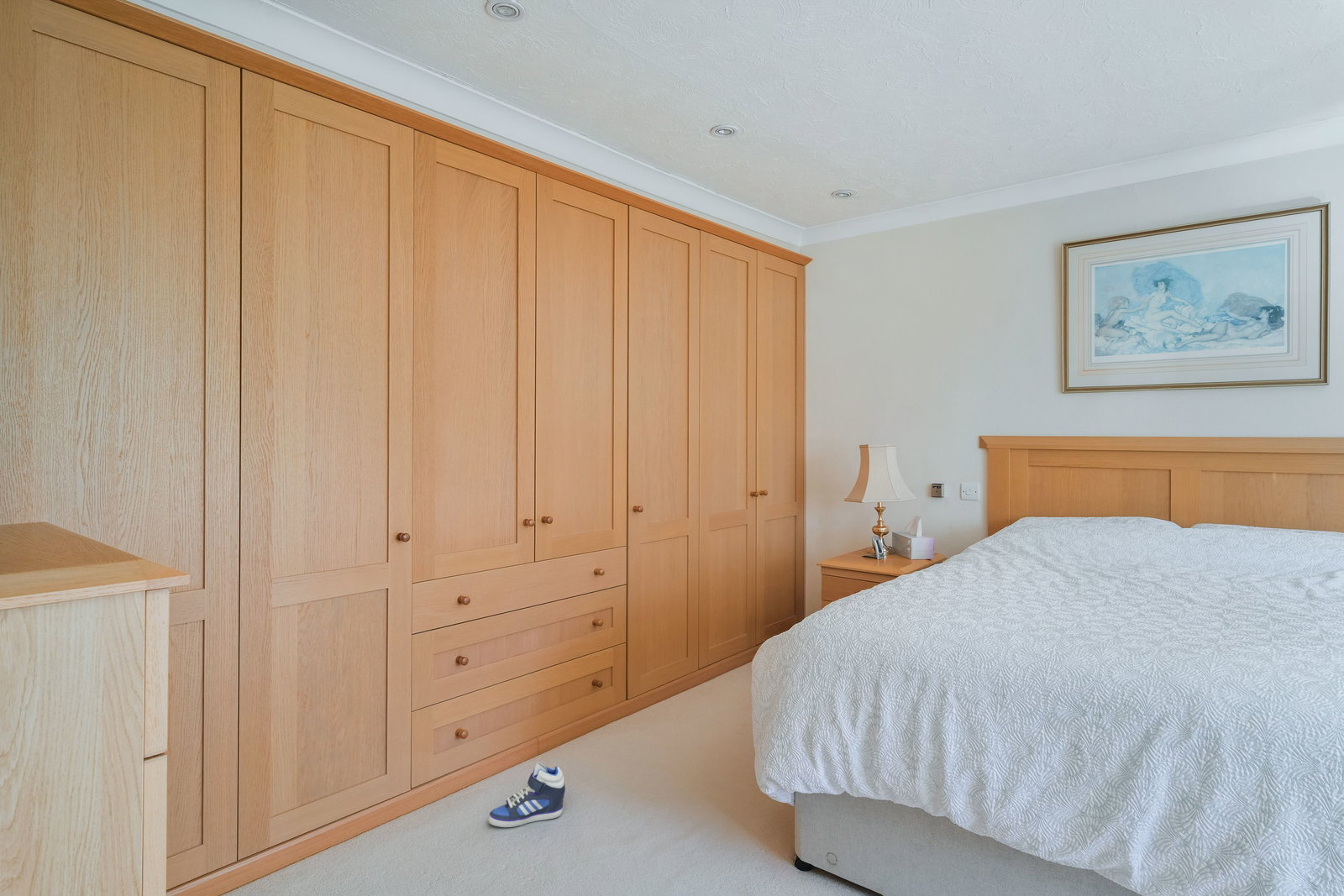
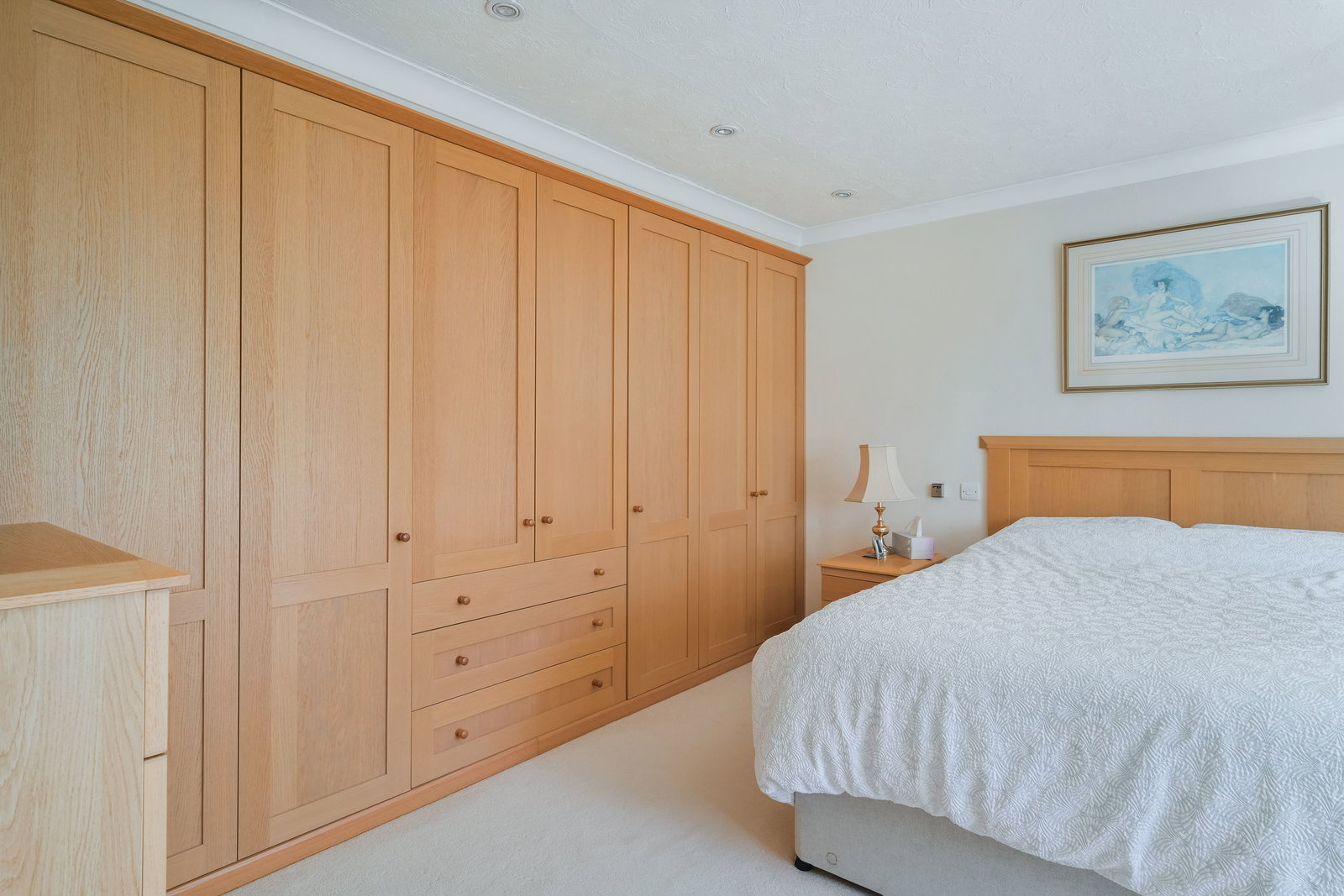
- sneaker (527, 790)
